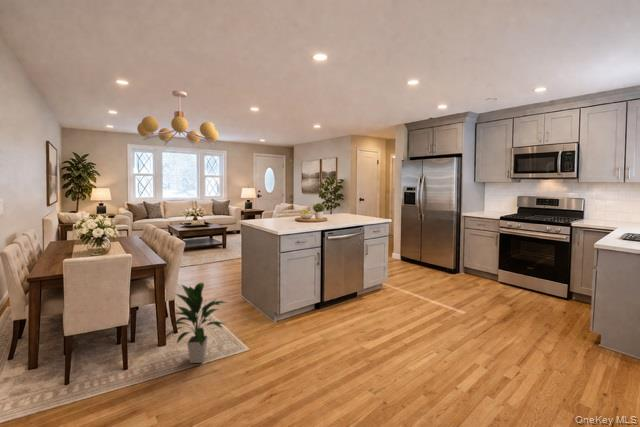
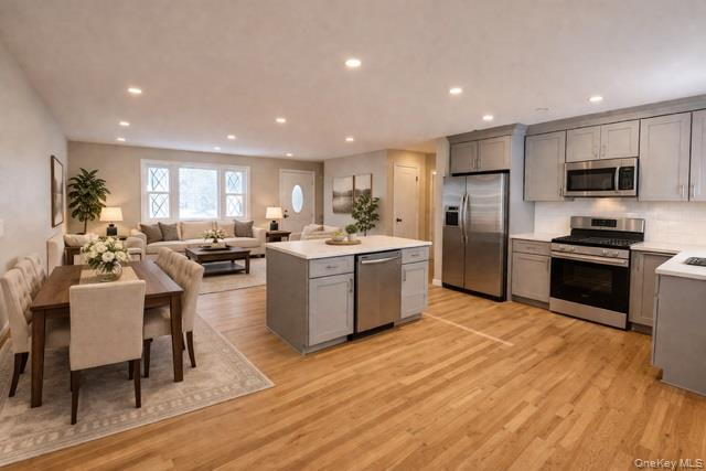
- indoor plant (195, 320)
- chandelier (179, 116)
